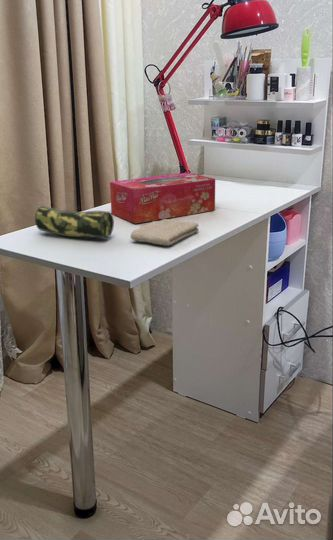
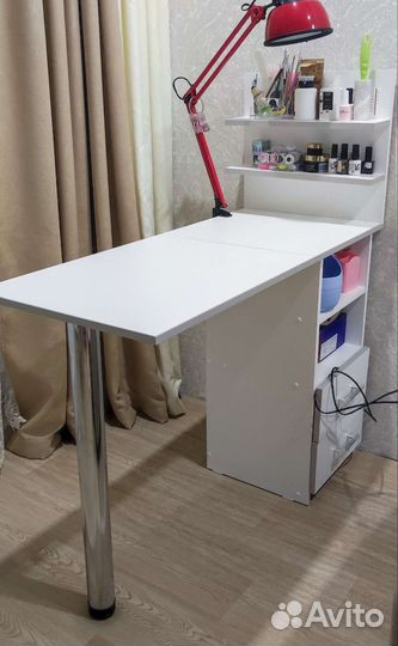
- tissue box (163, 196)
- pencil case (72, 222)
- washcloth (166, 231)
